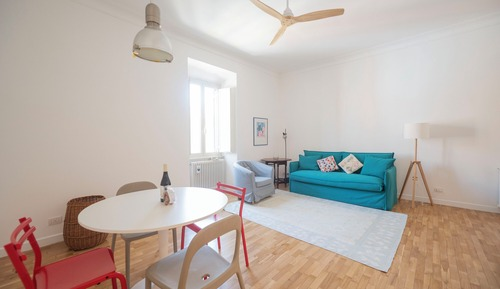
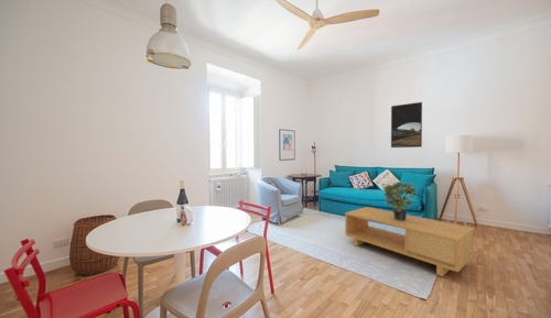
+ coffee table (401, 235)
+ potted plant (397, 199)
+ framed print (406, 125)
